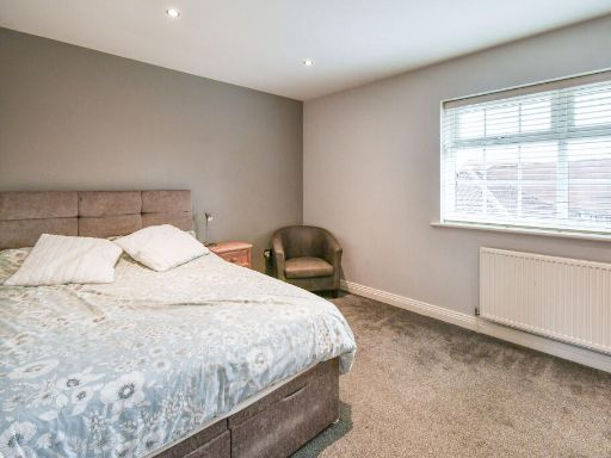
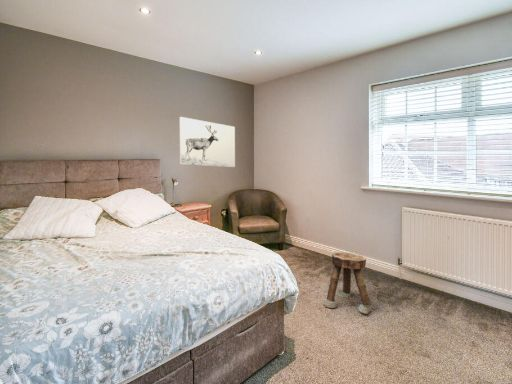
+ stool (349, 279)
+ wall art (209, 144)
